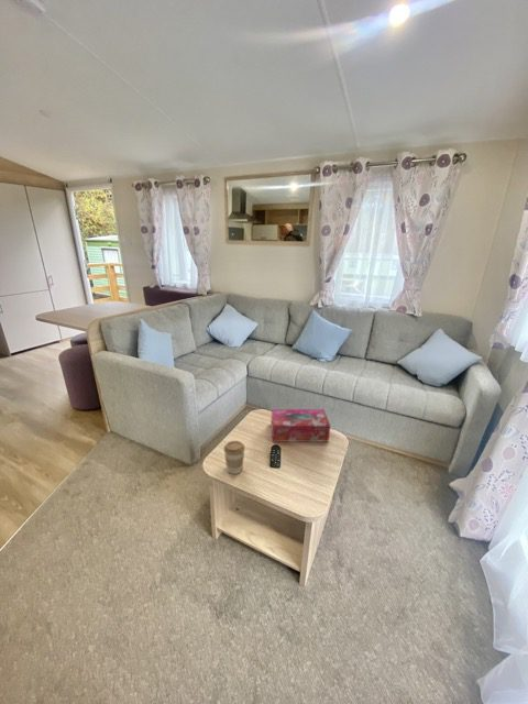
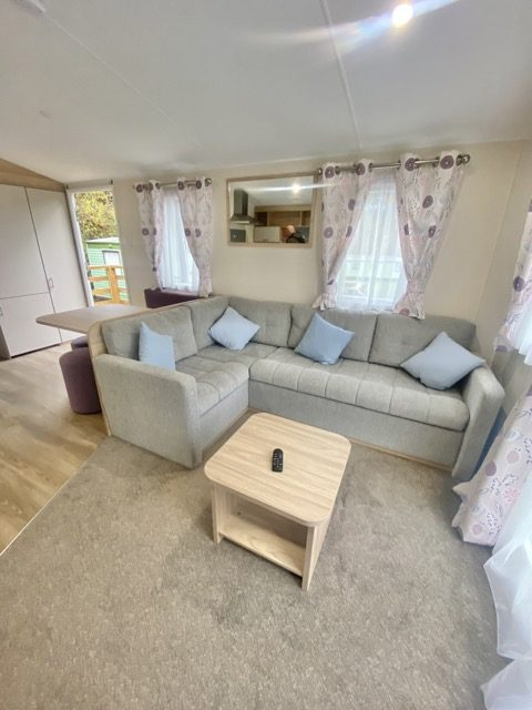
- tissue box (298, 425)
- coffee cup (234, 457)
